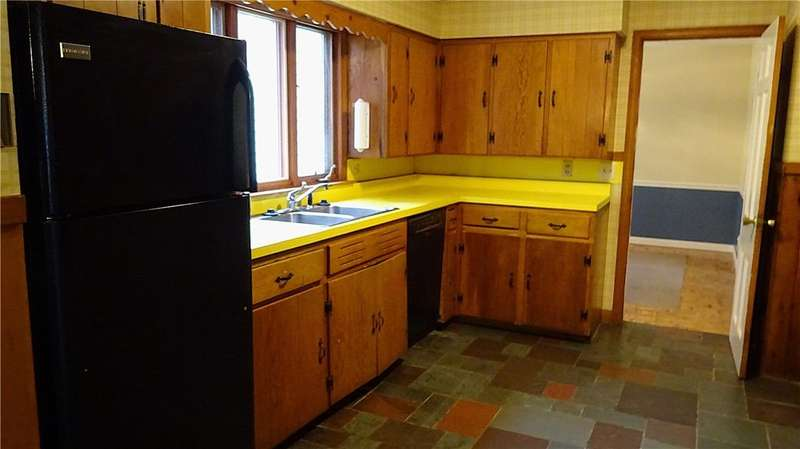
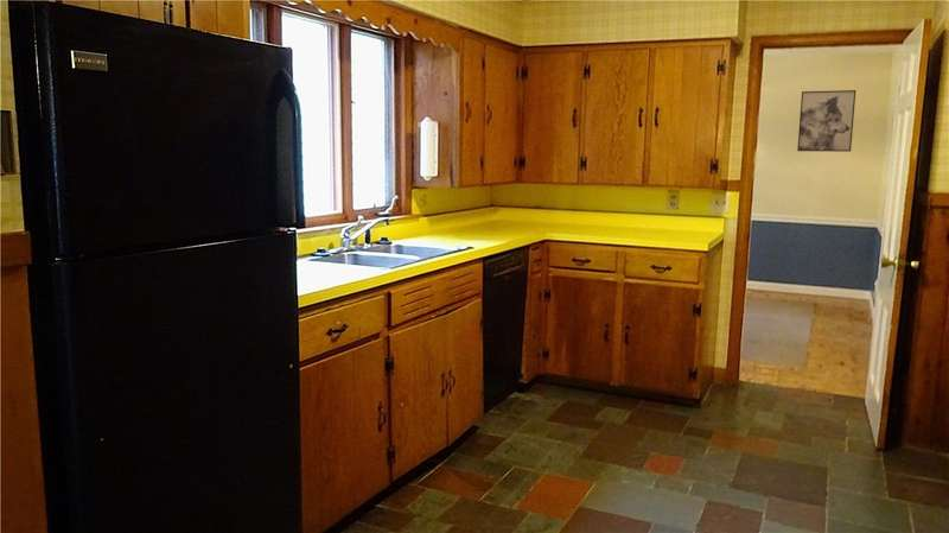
+ wall art (826, 121)
